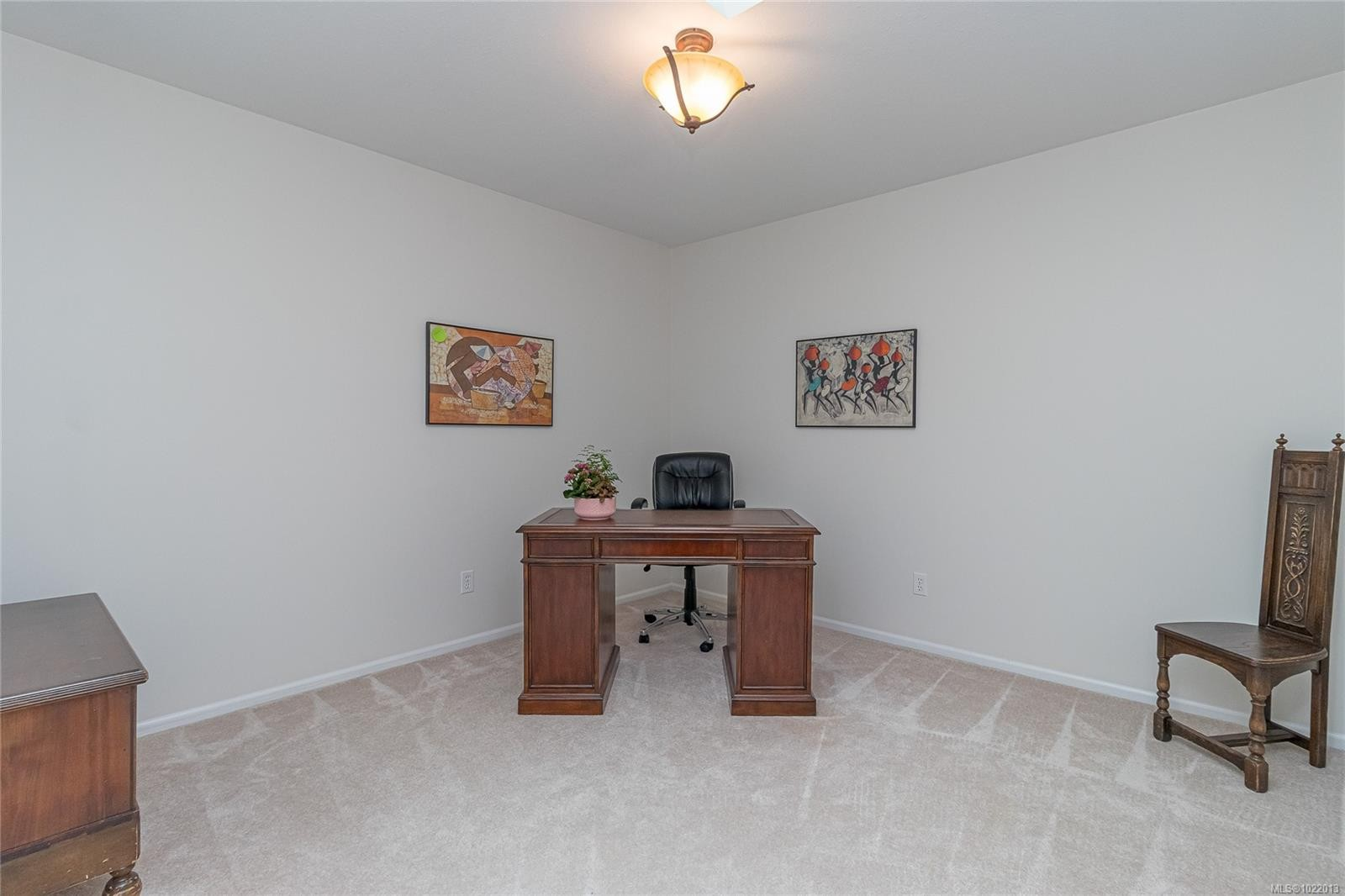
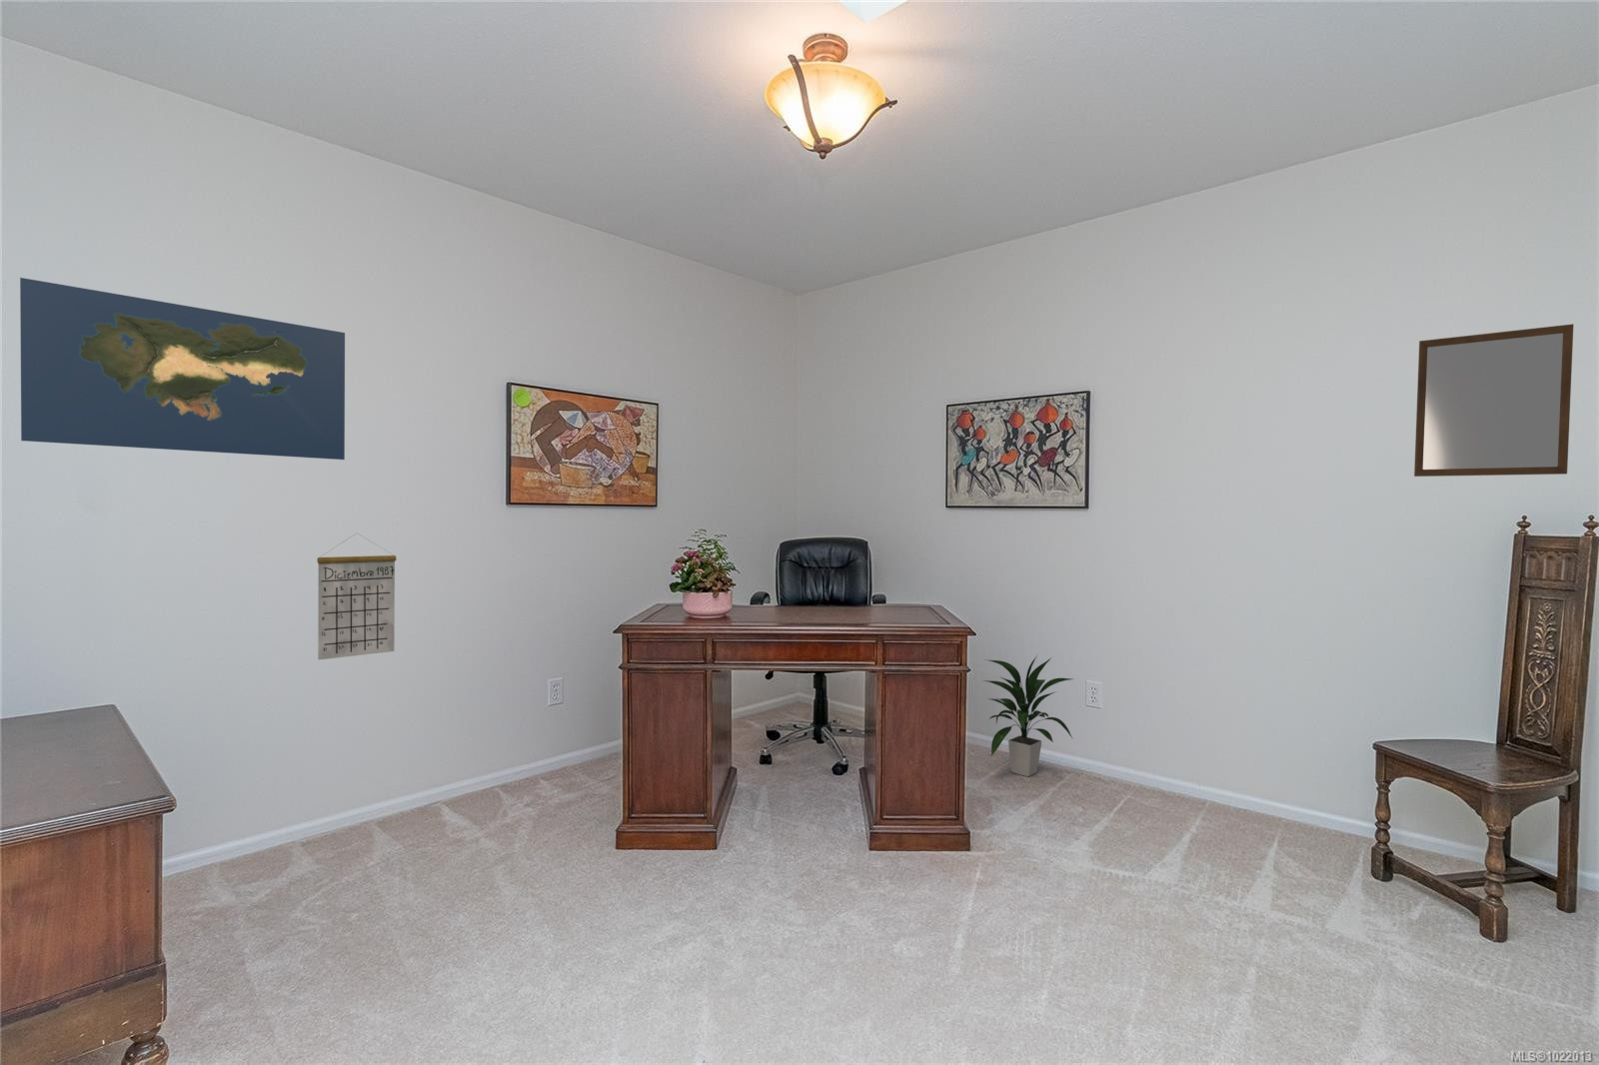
+ calendar (358, 593)
+ indoor plant (1021, 712)
+ map (202, 379)
+ home mirror (1490, 404)
